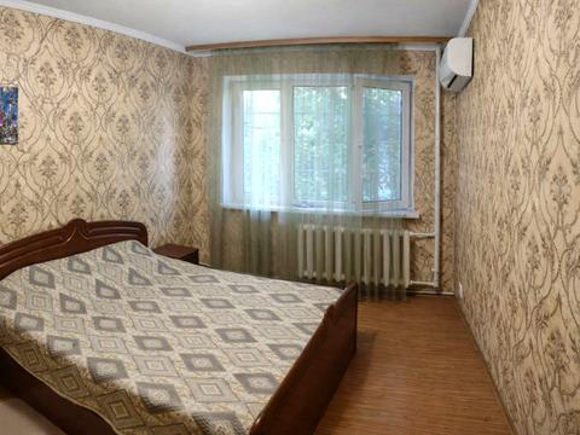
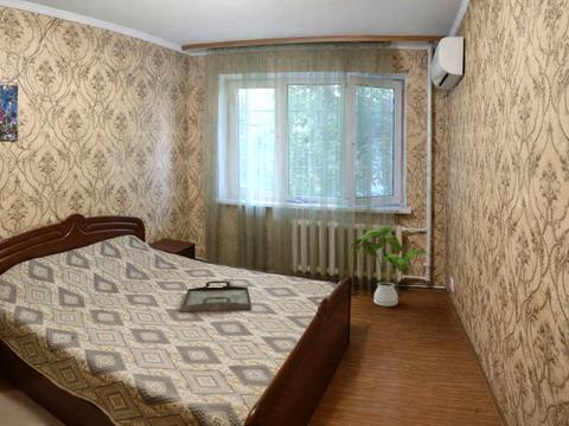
+ serving tray (217, 293)
+ house plant (385, 266)
